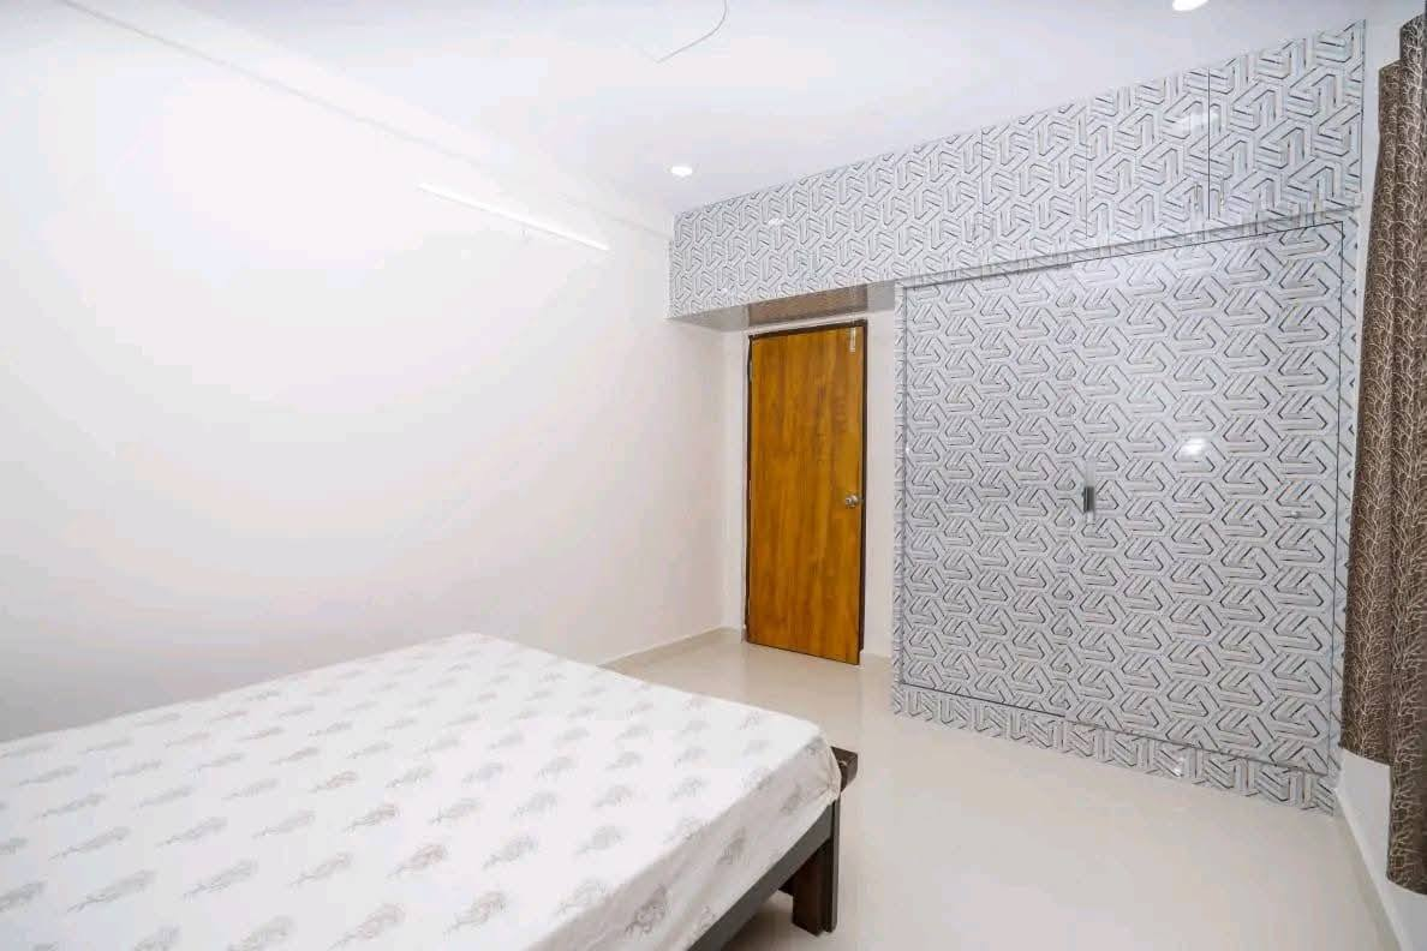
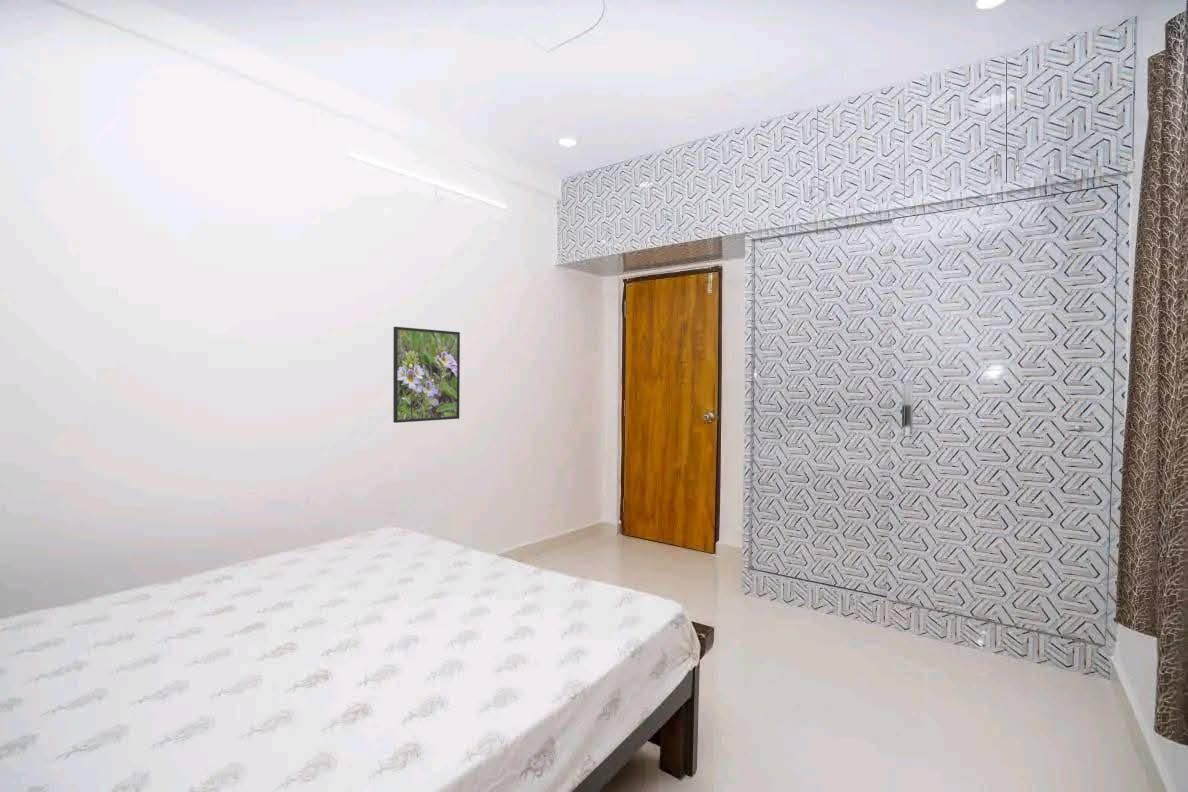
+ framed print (428, 375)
